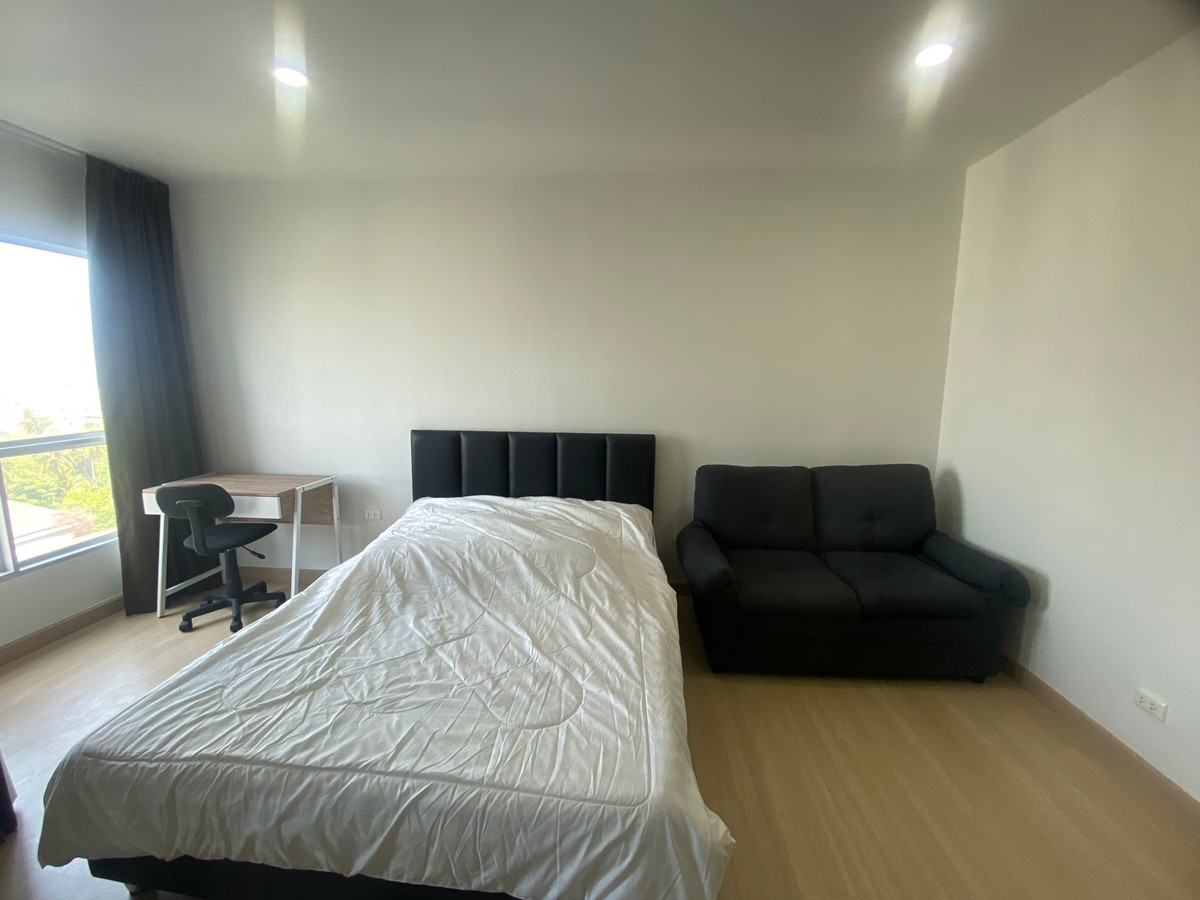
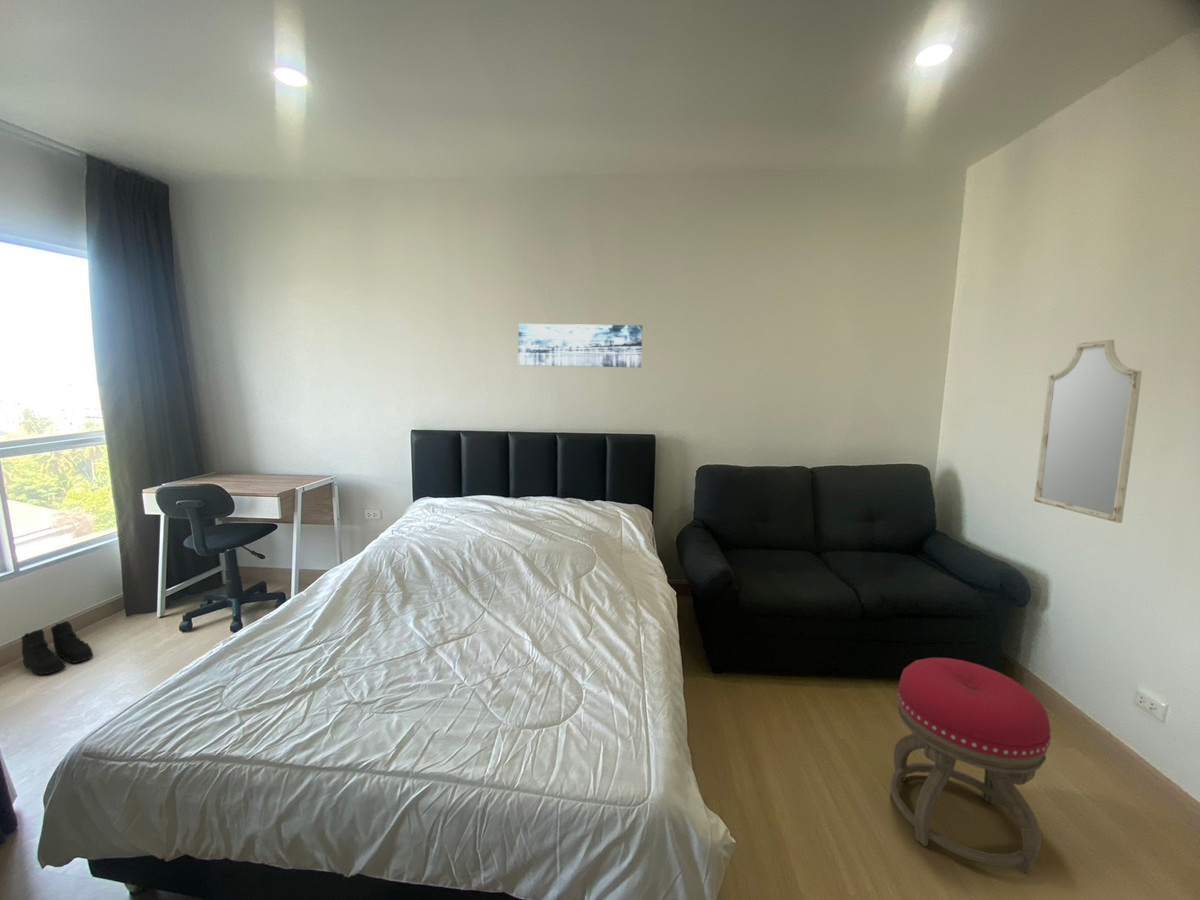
+ boots (56, 644)
+ stool (963, 751)
+ home mirror (1083, 427)
+ wall art (580, 345)
